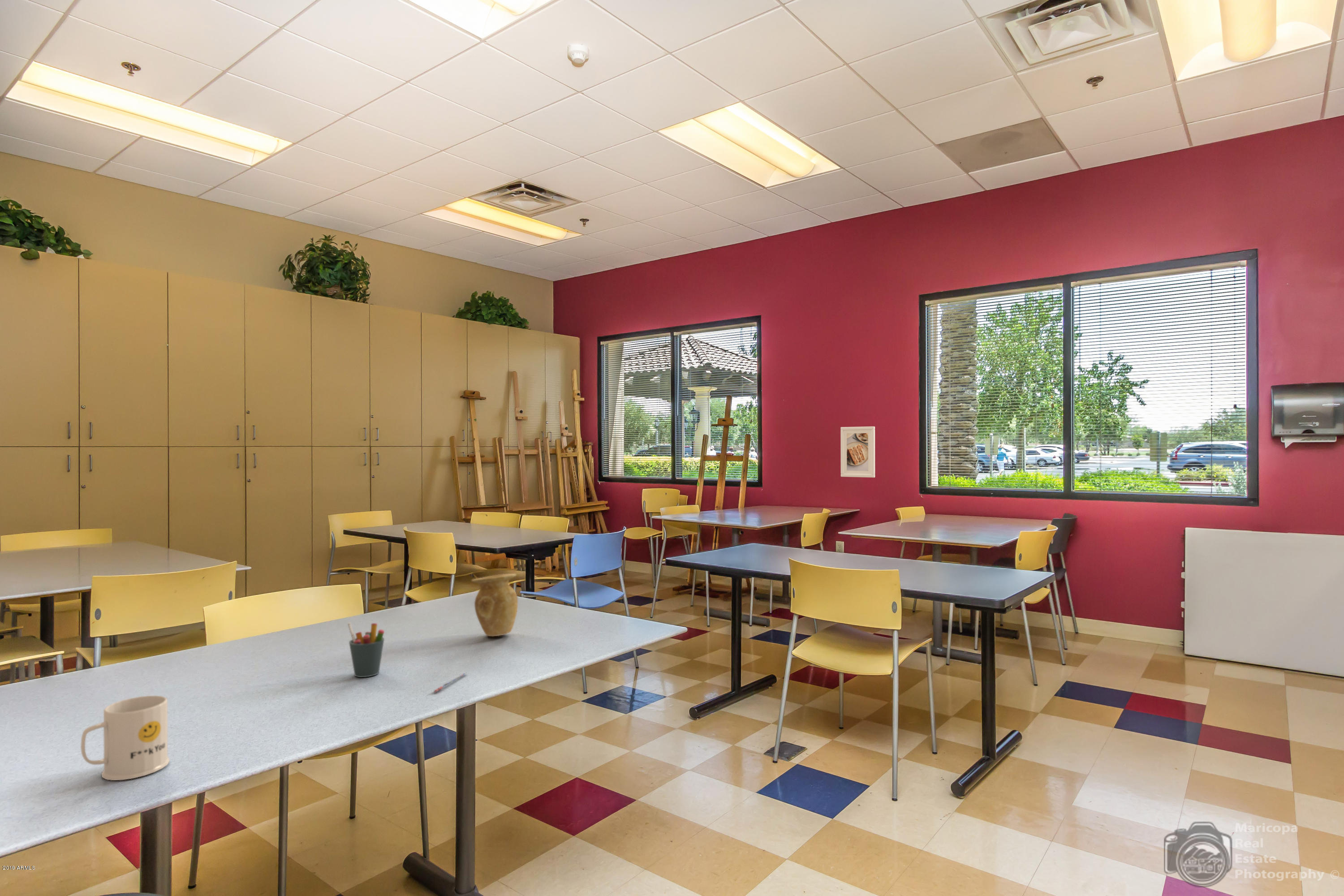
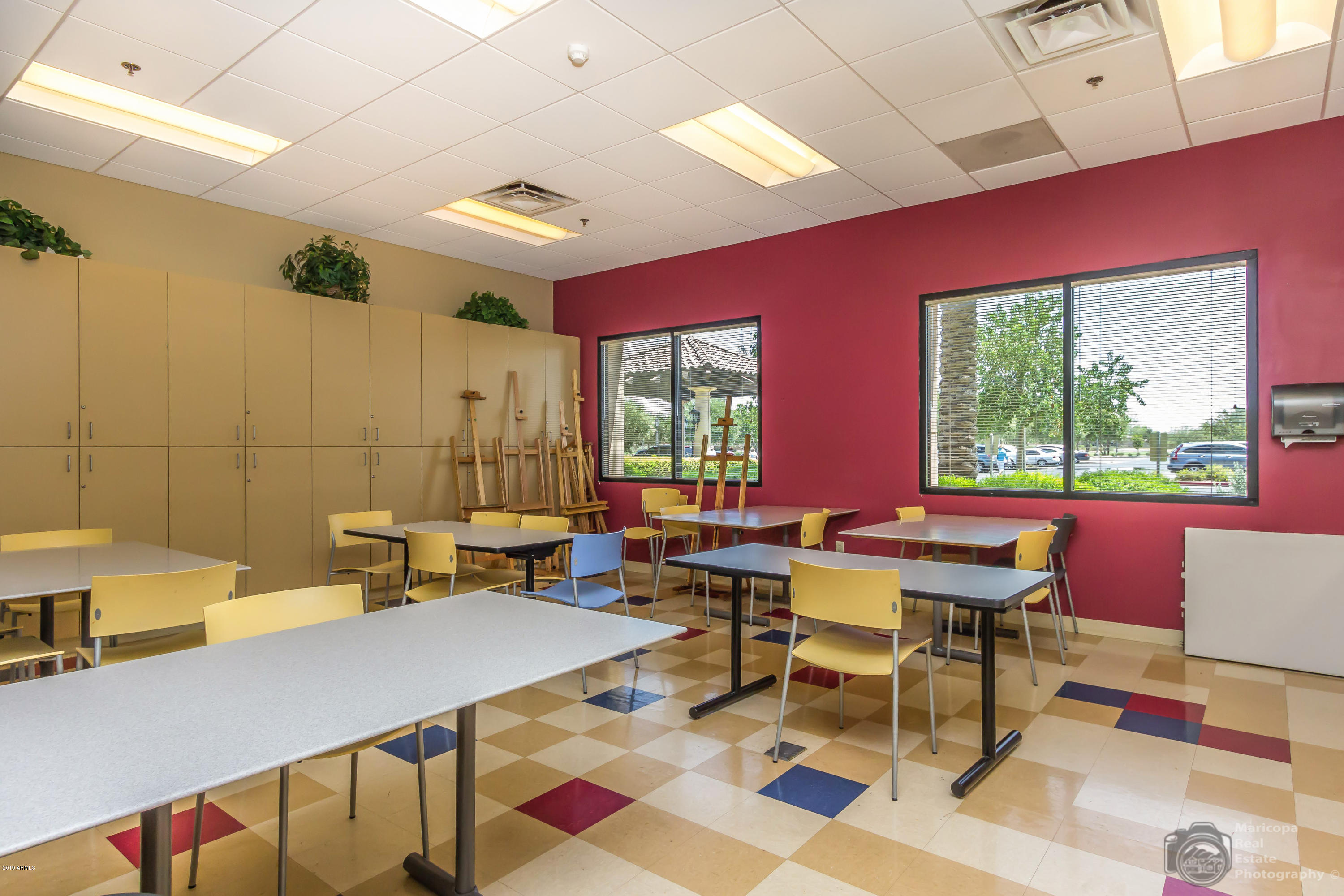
- mug (127, 739)
- vase (495, 604)
- pen (451, 681)
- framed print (857, 452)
- pen holder (367, 647)
